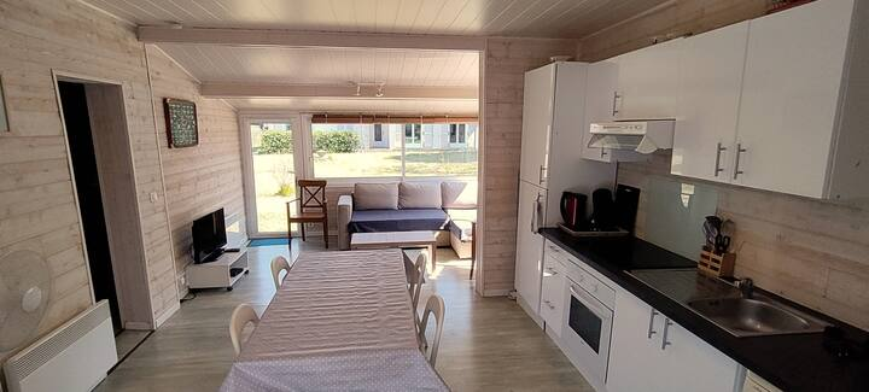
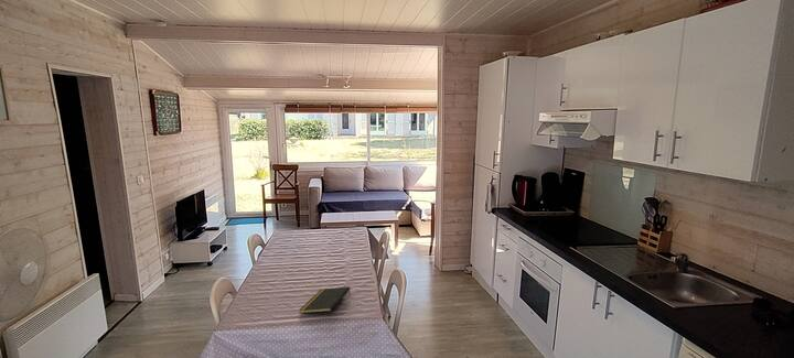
+ notepad (325, 299)
